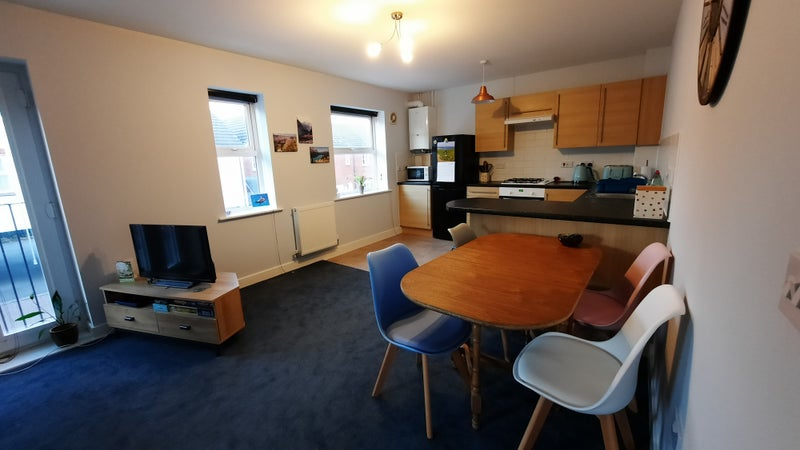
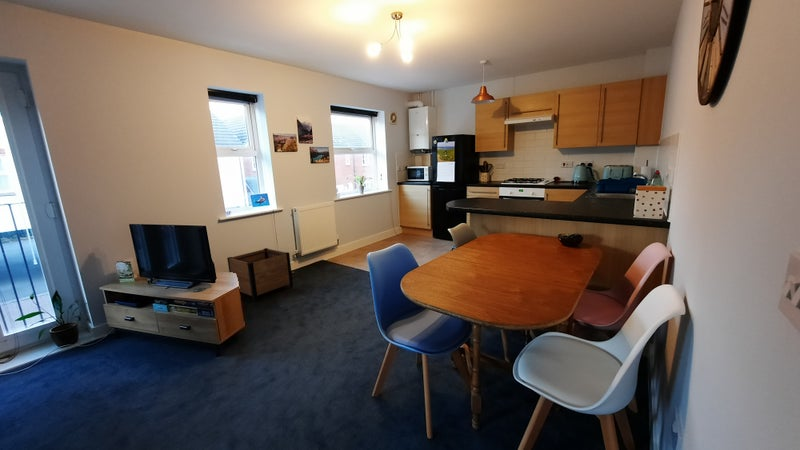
+ planter (260, 272)
